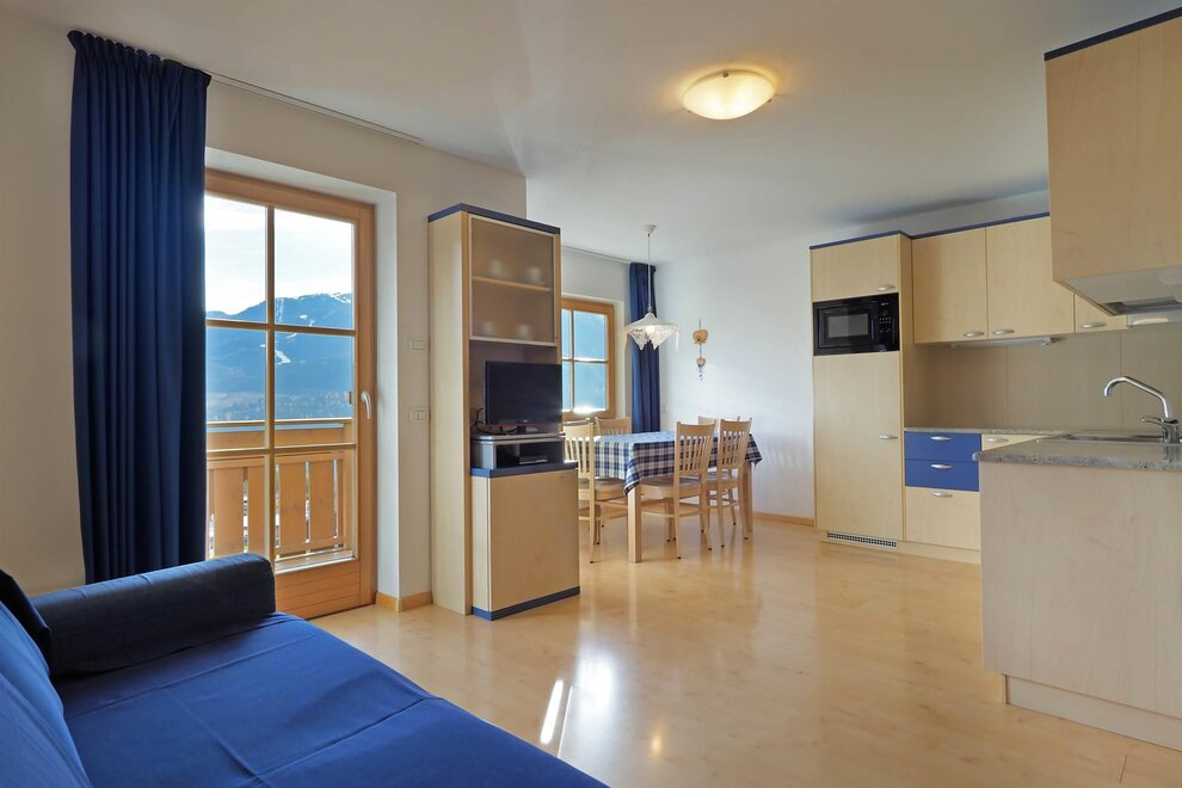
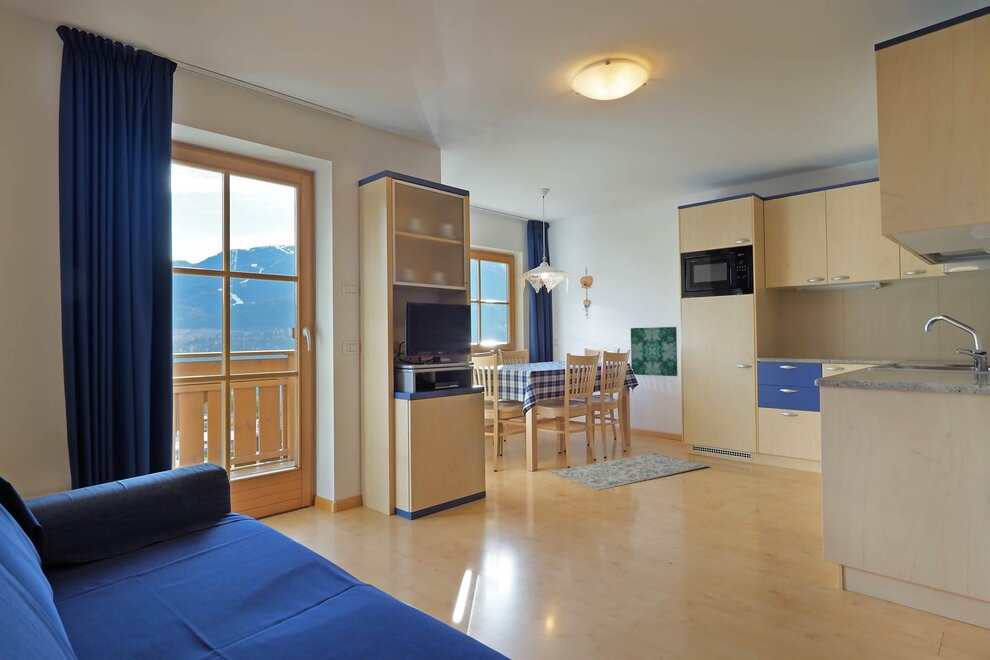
+ wall art (653, 351)
+ rug (629, 468)
